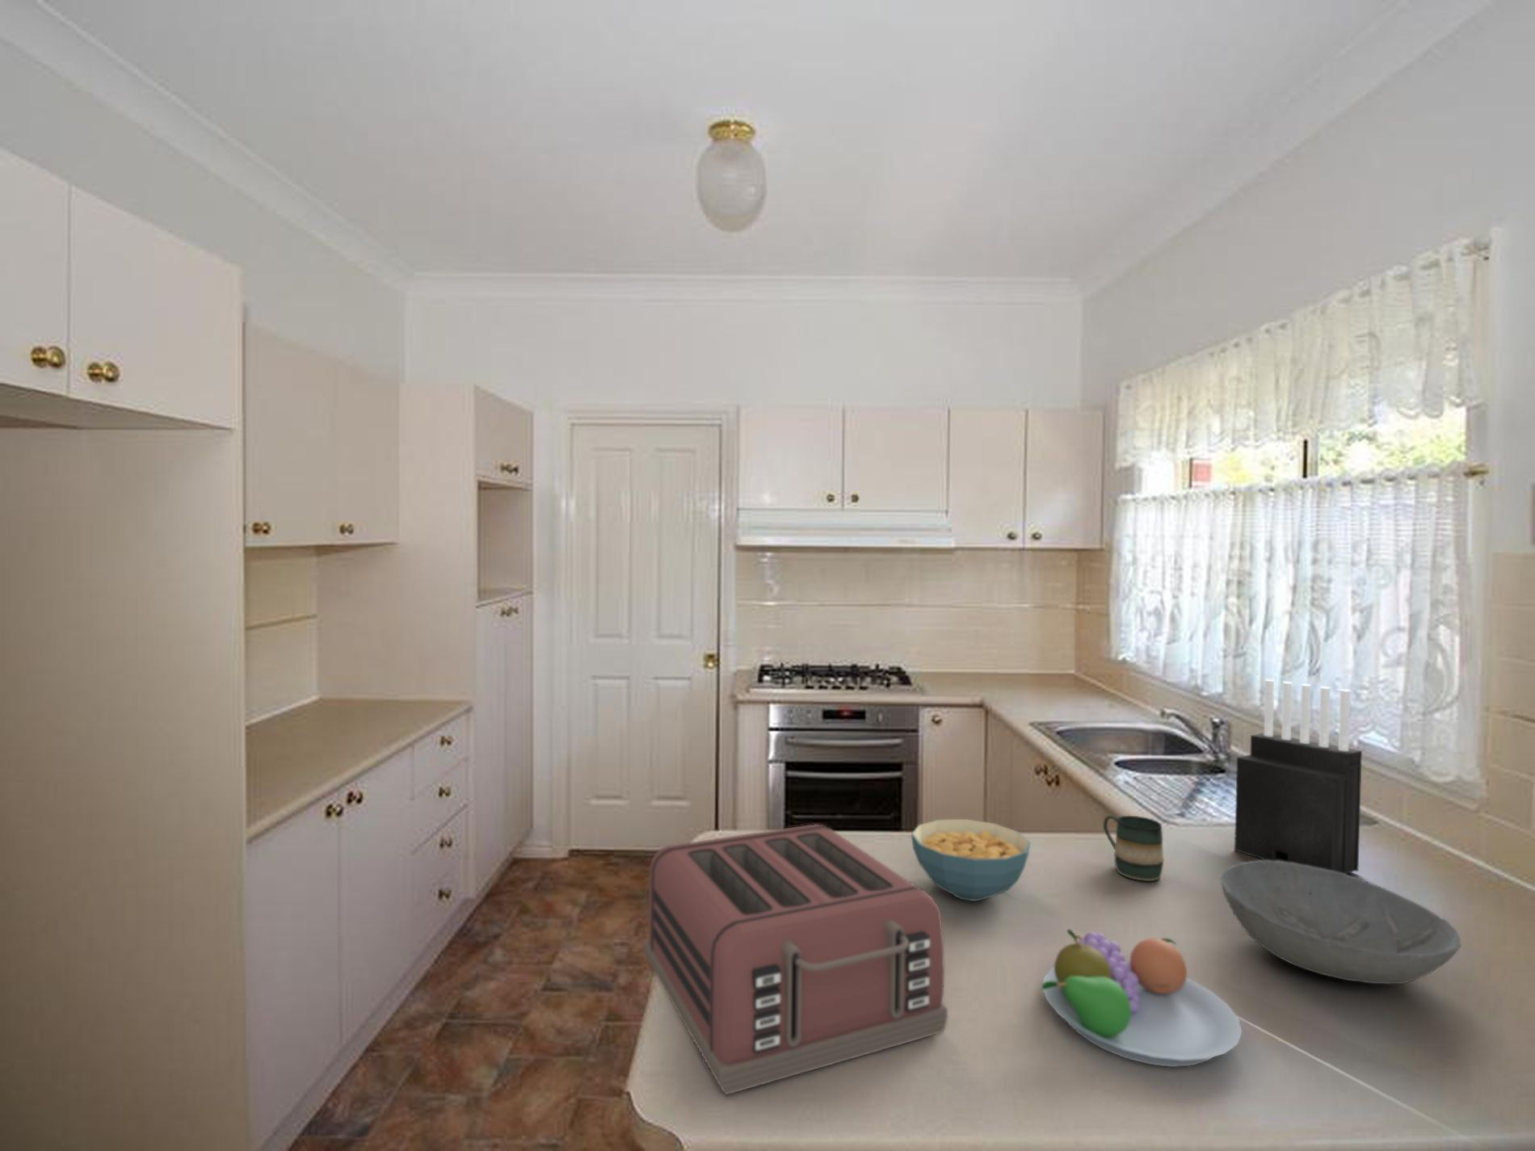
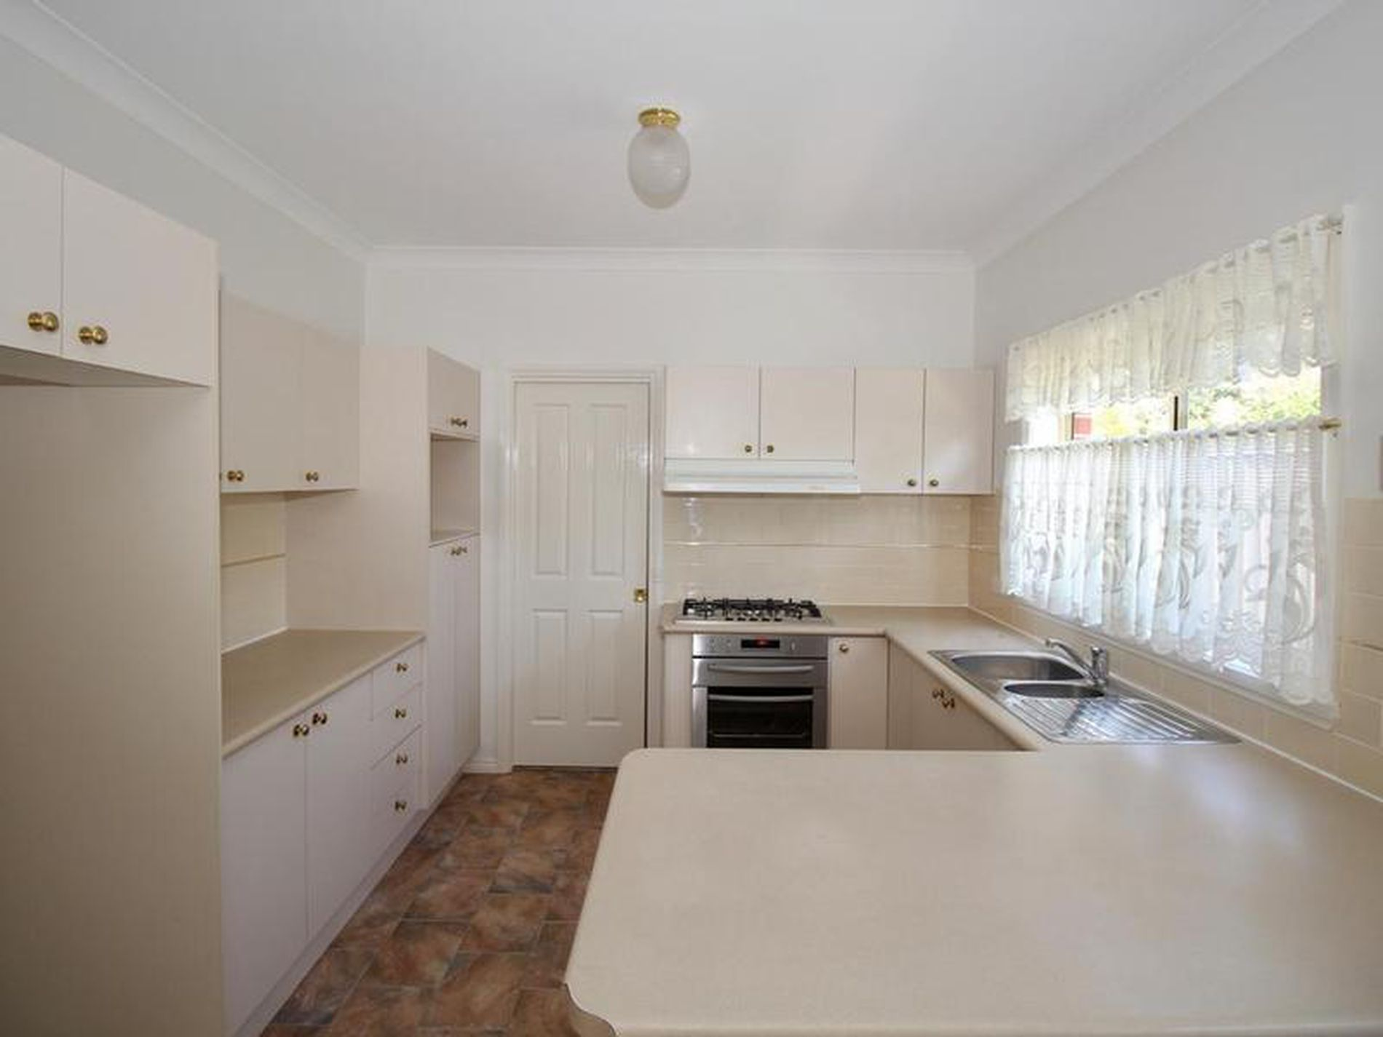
- mug (1130, 844)
- toaster (790, 936)
- cereal bowl (969, 866)
- knife block (1293, 774)
- bowl (1331, 931)
- fruit bowl (1129, 984)
